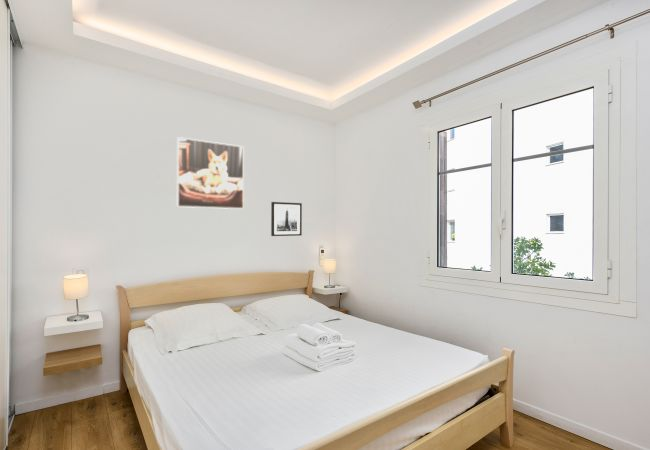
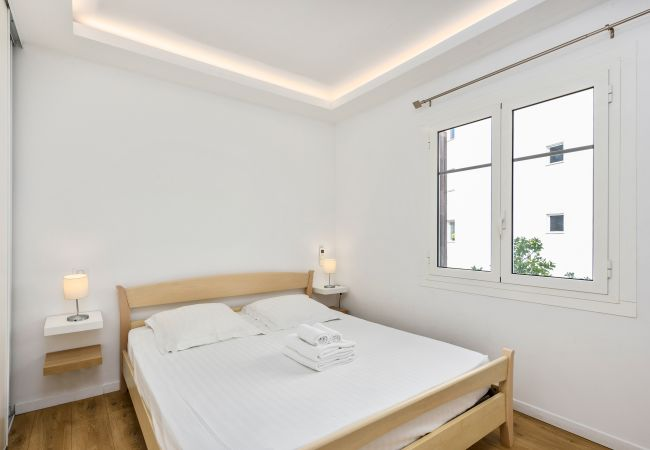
- wall art (286, 219)
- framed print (212, 175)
